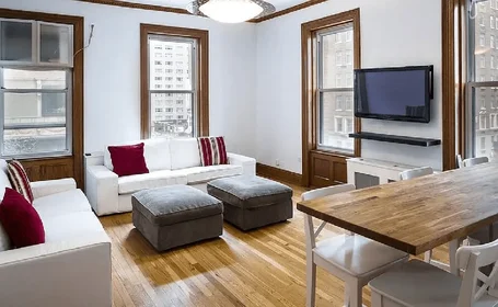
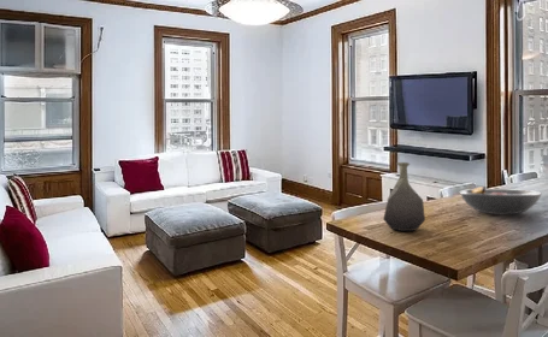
+ fruit bowl (499, 199)
+ vase (402, 195)
